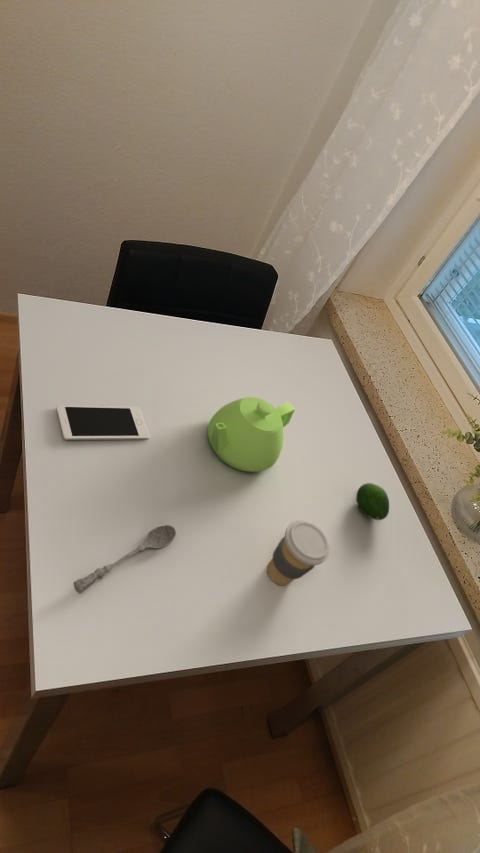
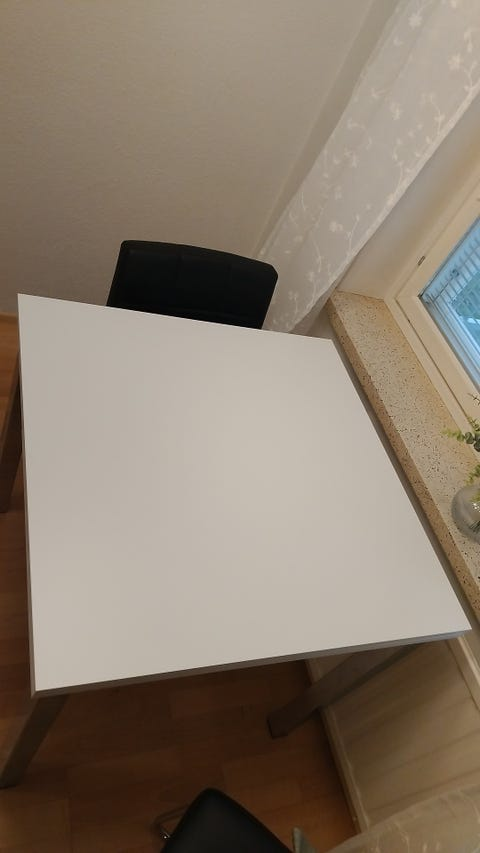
- fruit (373, 501)
- cell phone (103, 422)
- teapot (251, 427)
- soupspoon (129, 556)
- coffee cup (294, 556)
